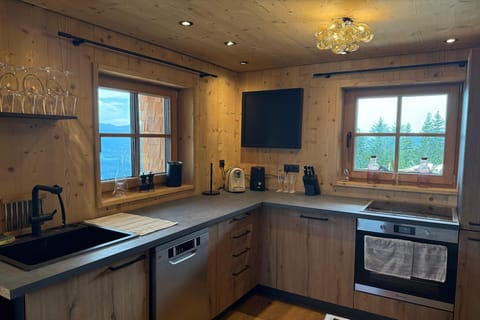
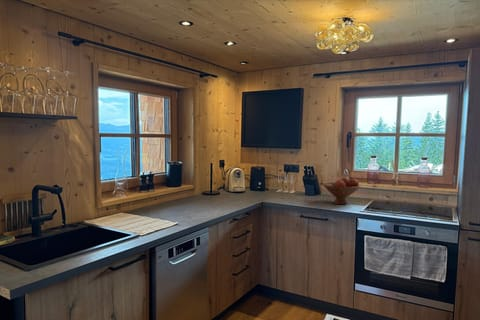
+ fruit bowl (340, 190)
